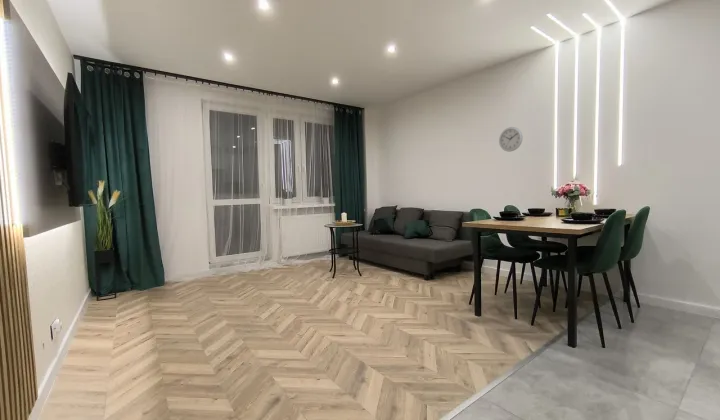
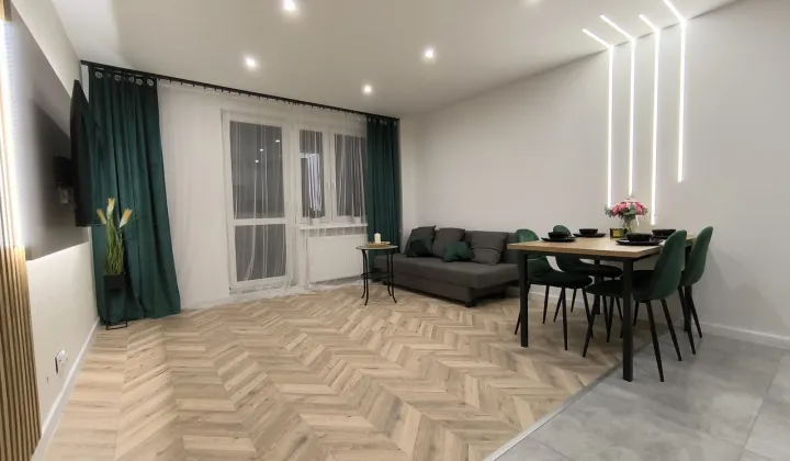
- wall clock (510, 139)
